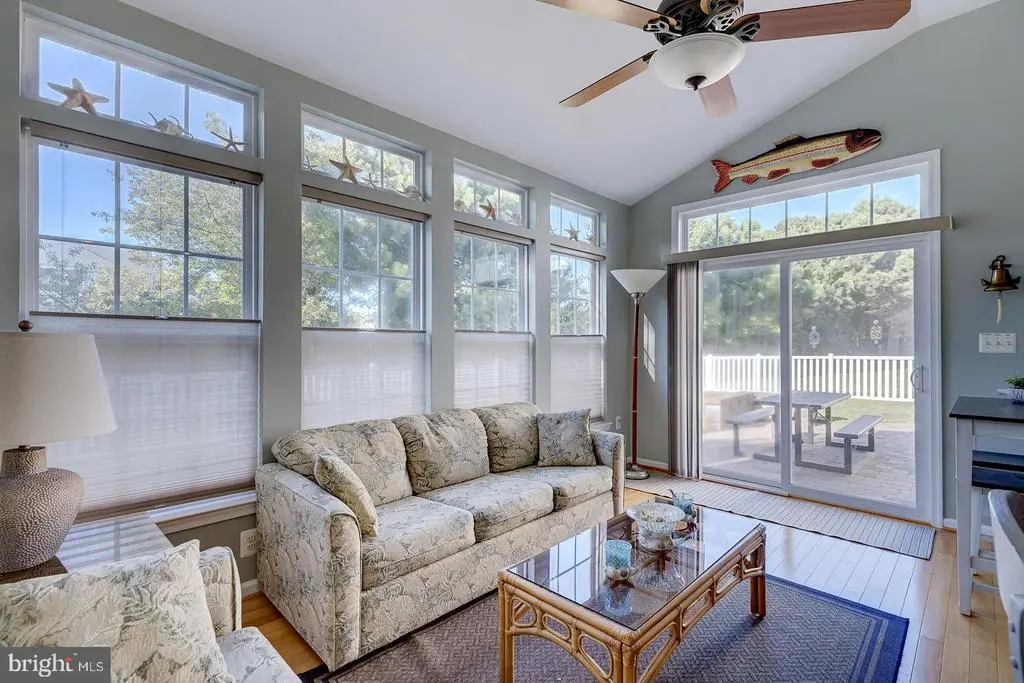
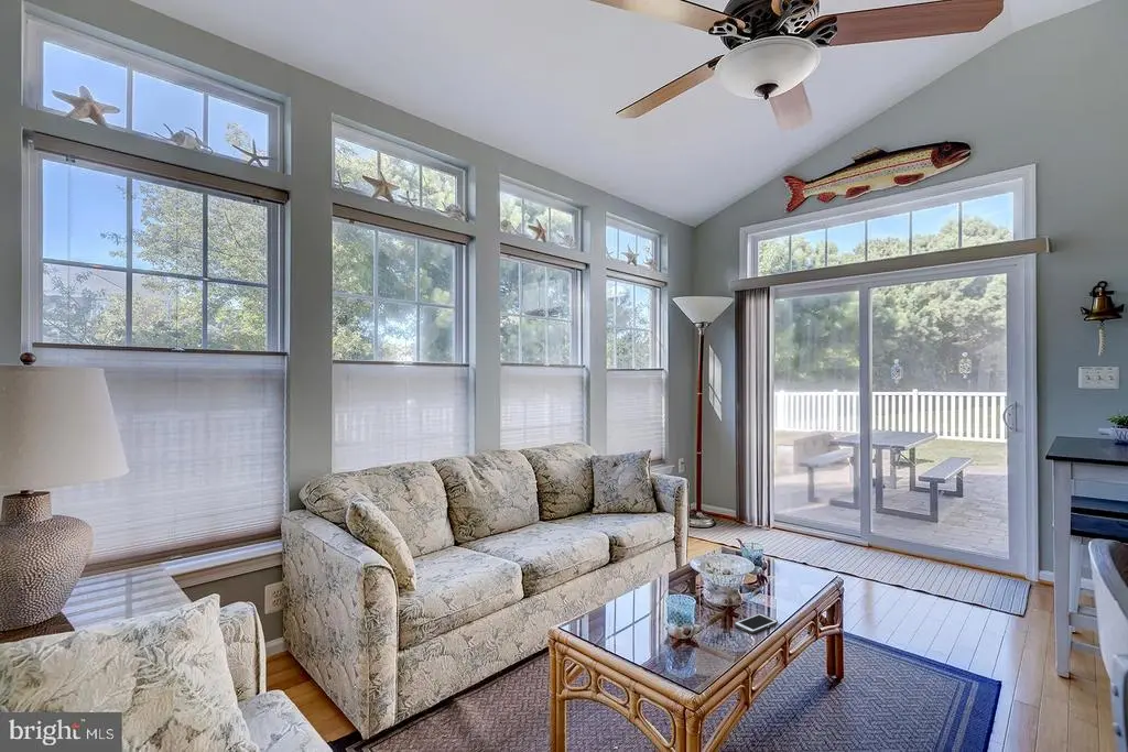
+ cell phone (756, 623)
